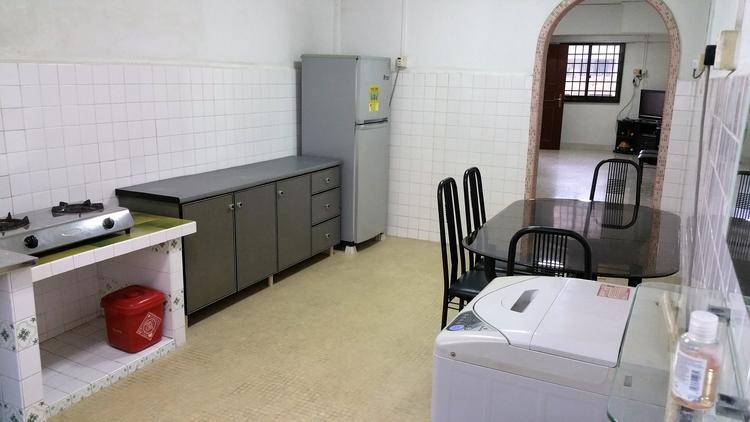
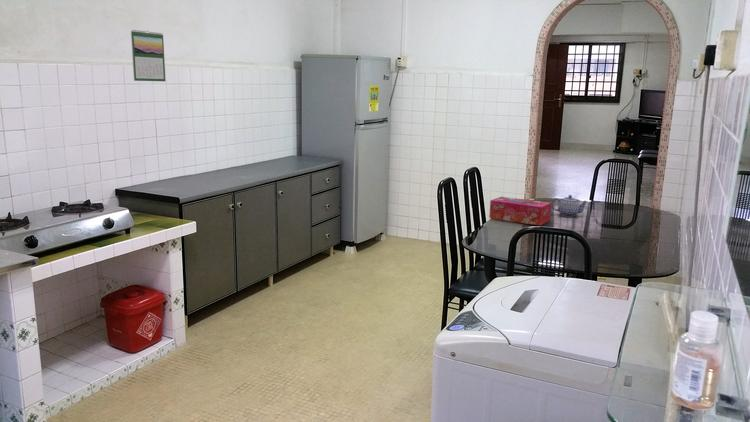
+ calendar (148, 56)
+ teapot (569, 205)
+ tissue box (520, 210)
